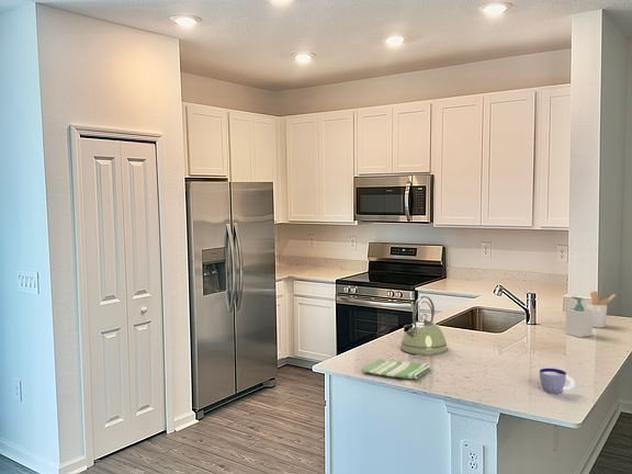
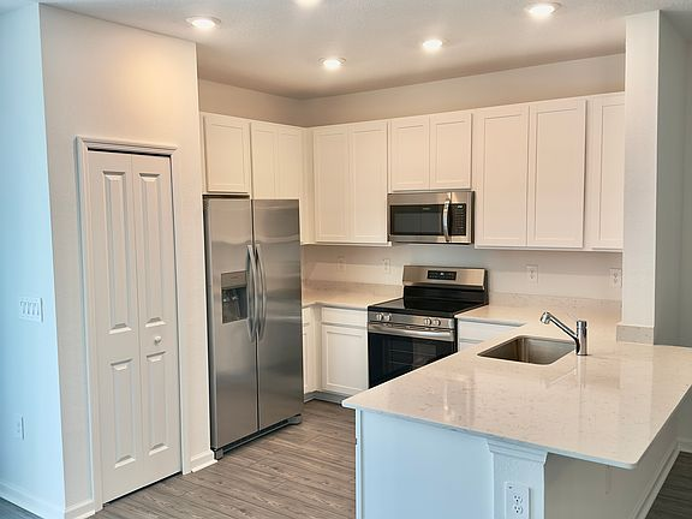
- cup (556, 382)
- dish towel (396, 368)
- kettle (421, 323)
- utensil holder (601, 309)
- soap bottle (578, 316)
